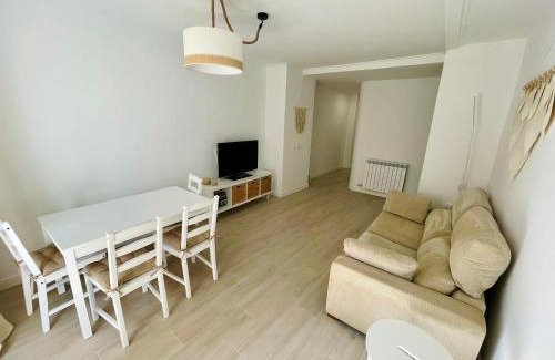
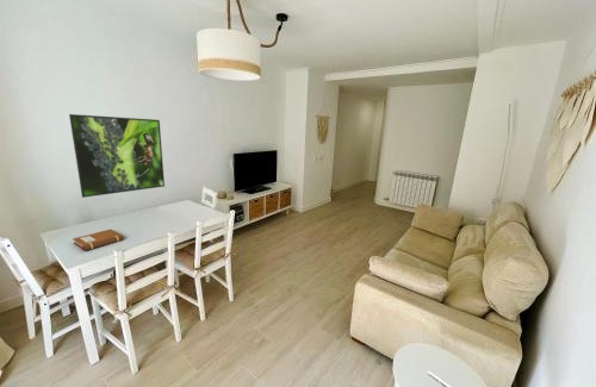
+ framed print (123, 155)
+ notebook (98, 239)
